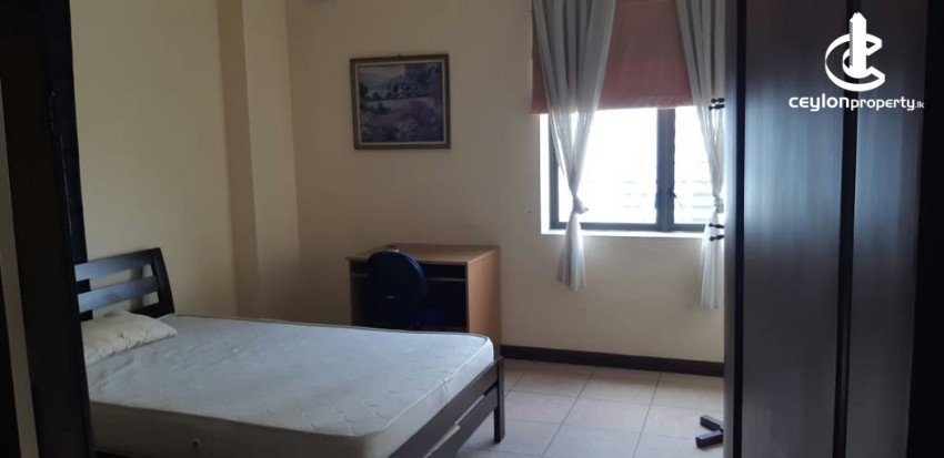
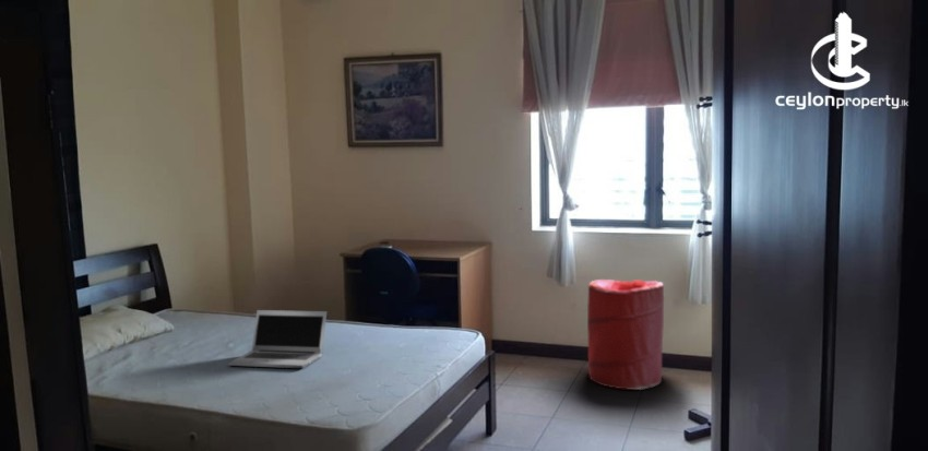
+ laundry hamper (624, 329)
+ laptop (278, 337)
